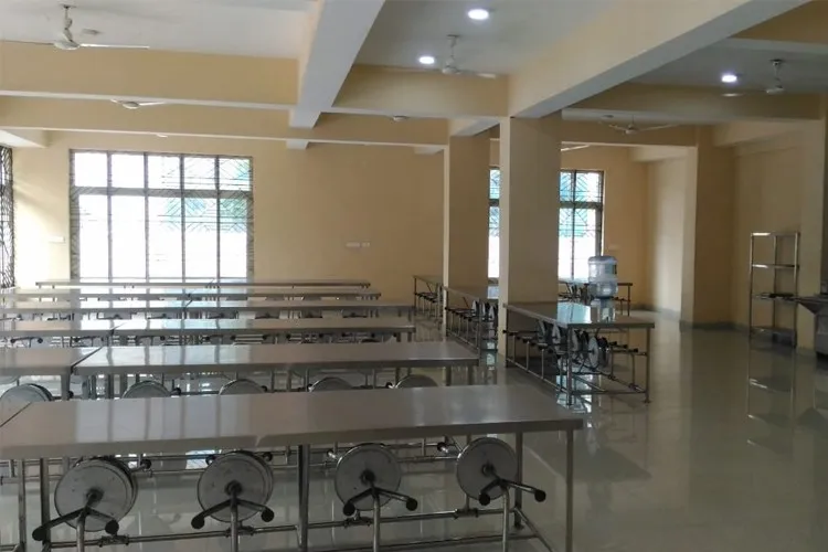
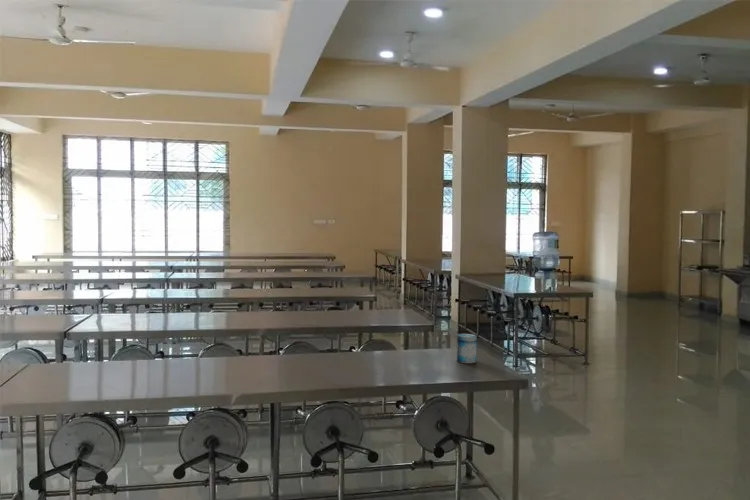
+ beverage can (466, 348)
